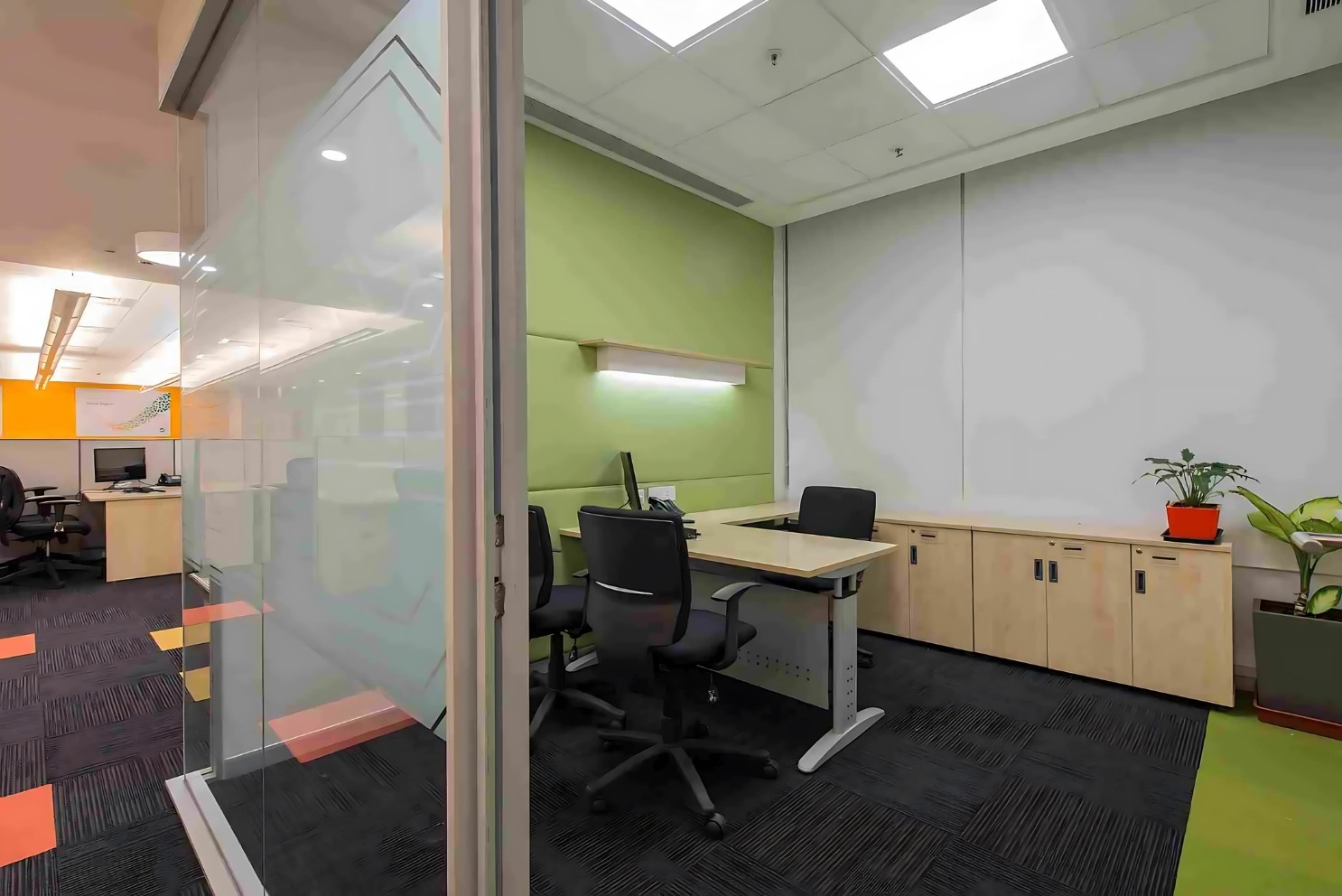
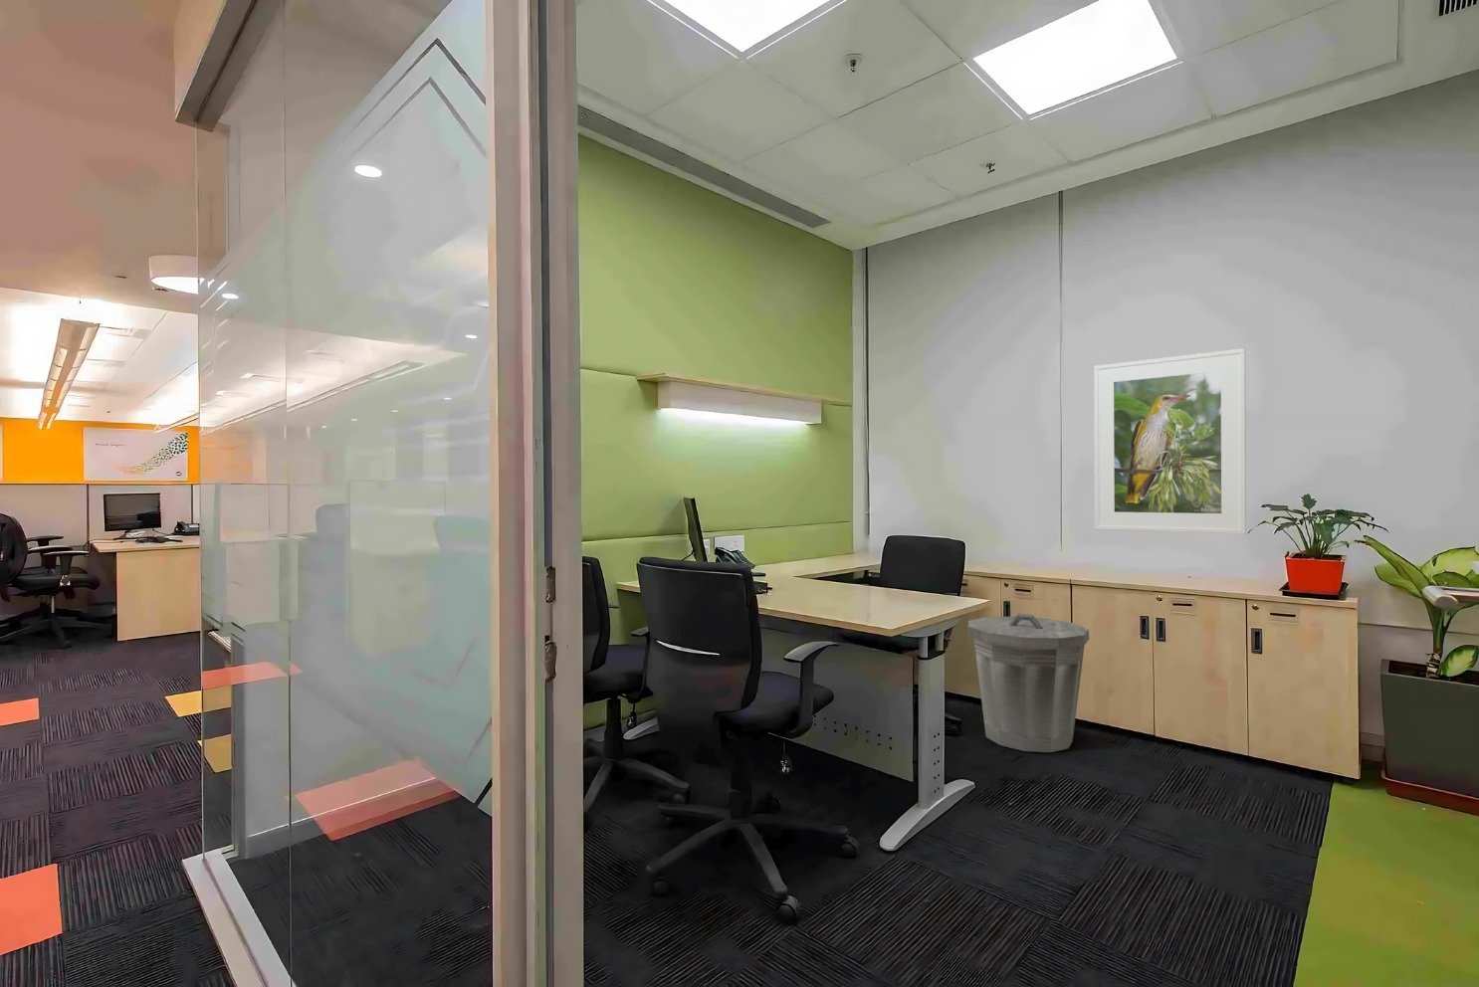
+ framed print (1165, 445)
+ trash can (1026, 674)
